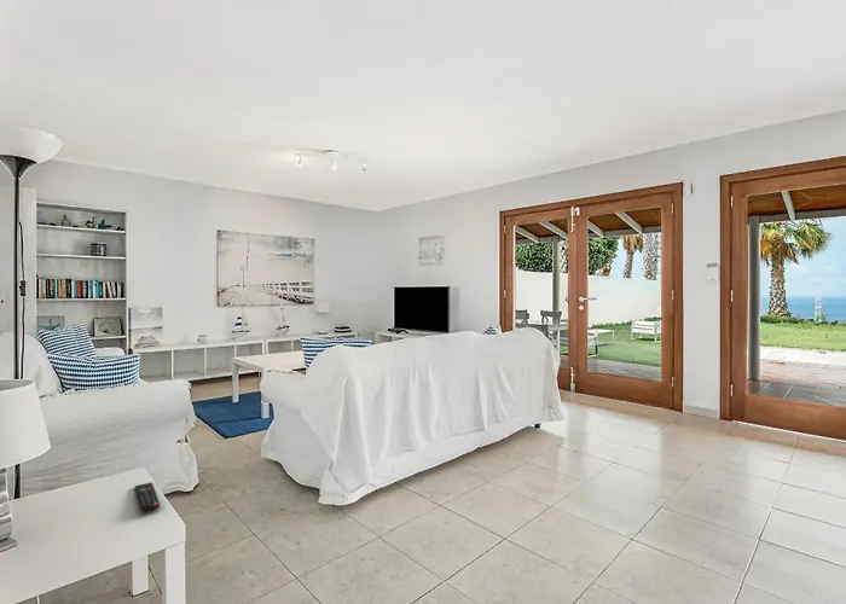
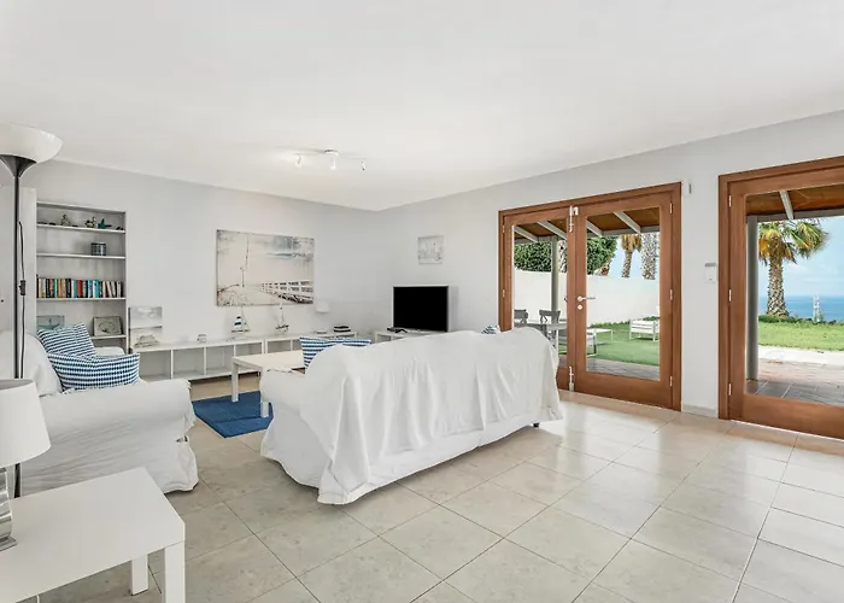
- remote control (146, 496)
